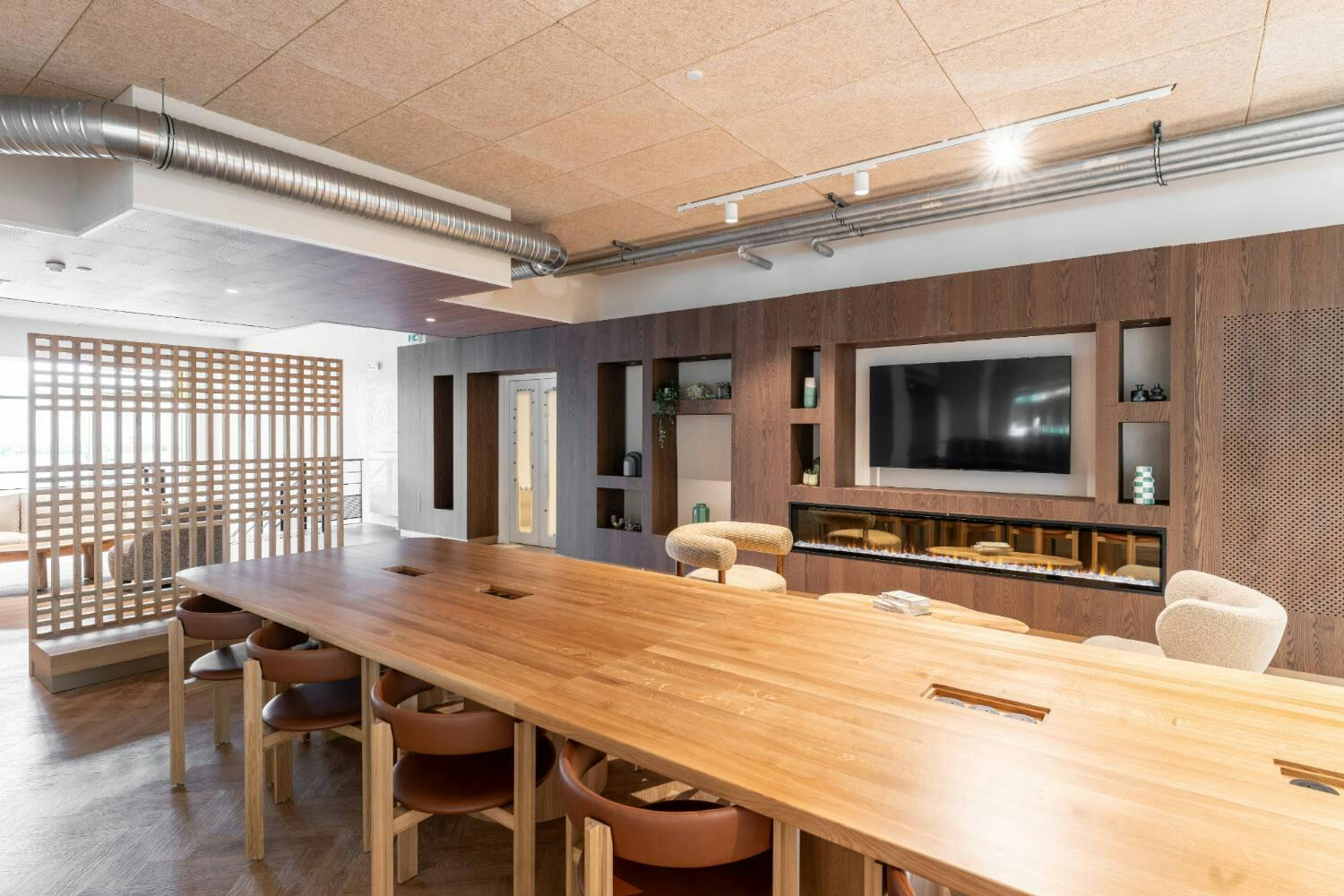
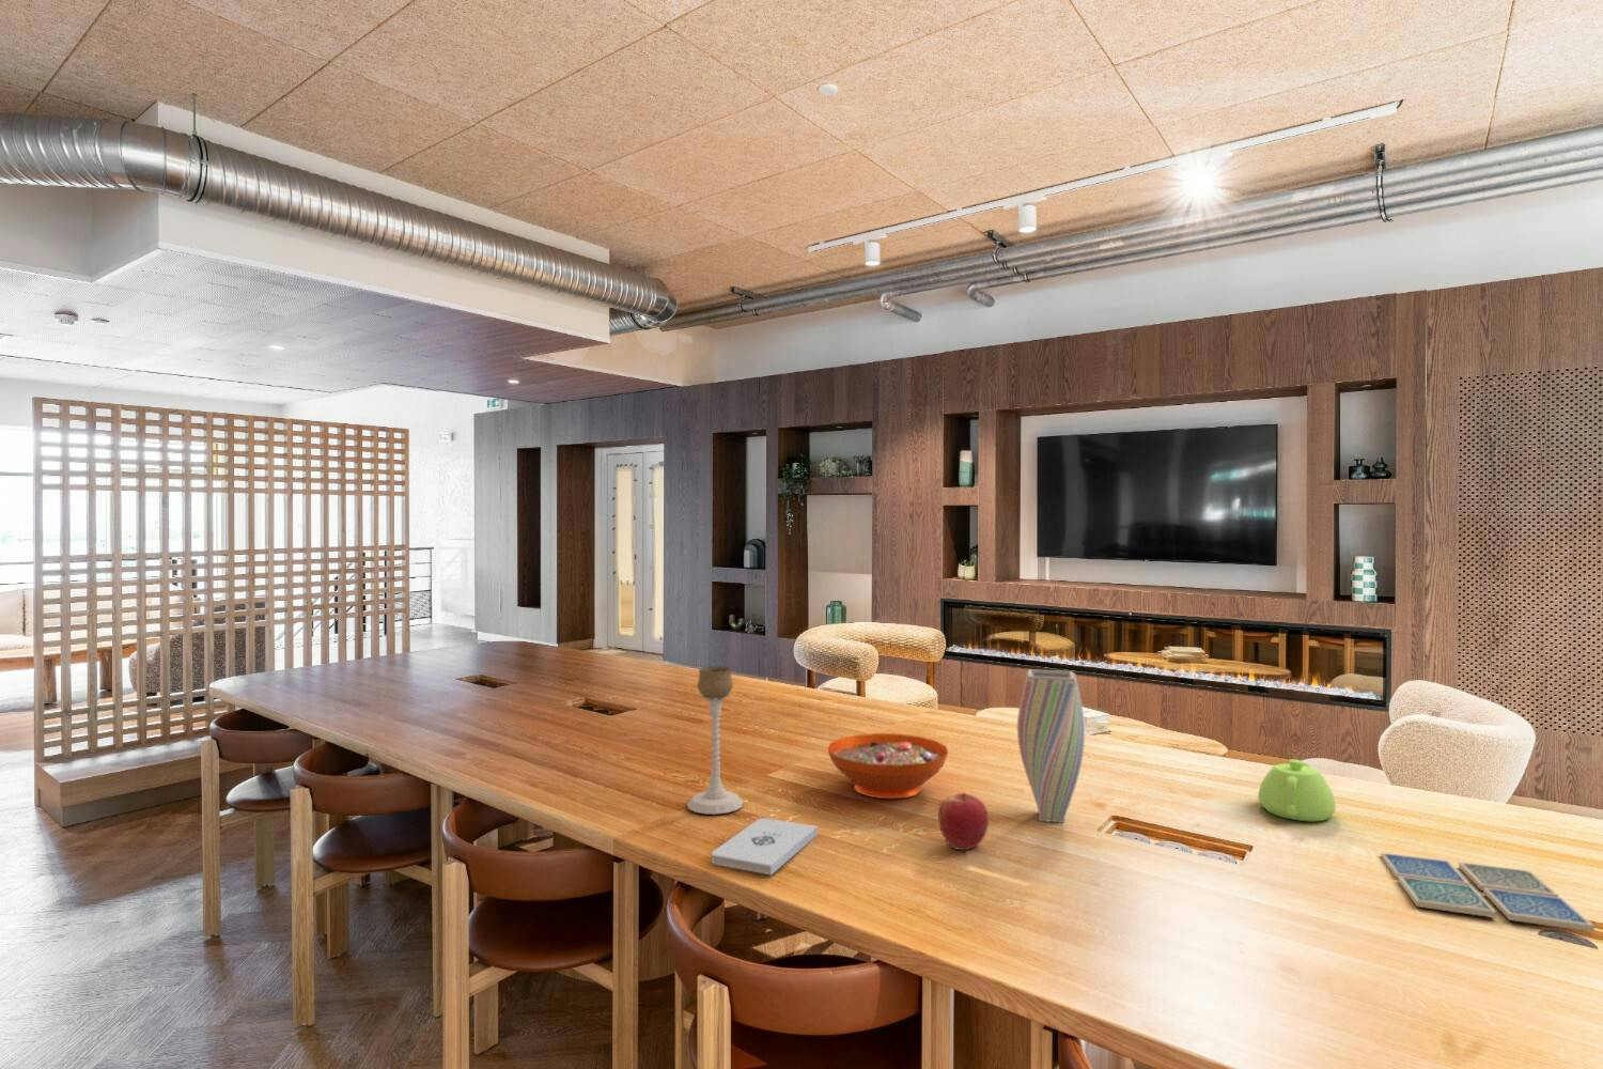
+ apple (963, 820)
+ vase (1051, 746)
+ teapot (1296, 785)
+ decorative bowl (887, 767)
+ candle holder (714, 736)
+ notepad (766, 844)
+ drink coaster (1477, 886)
